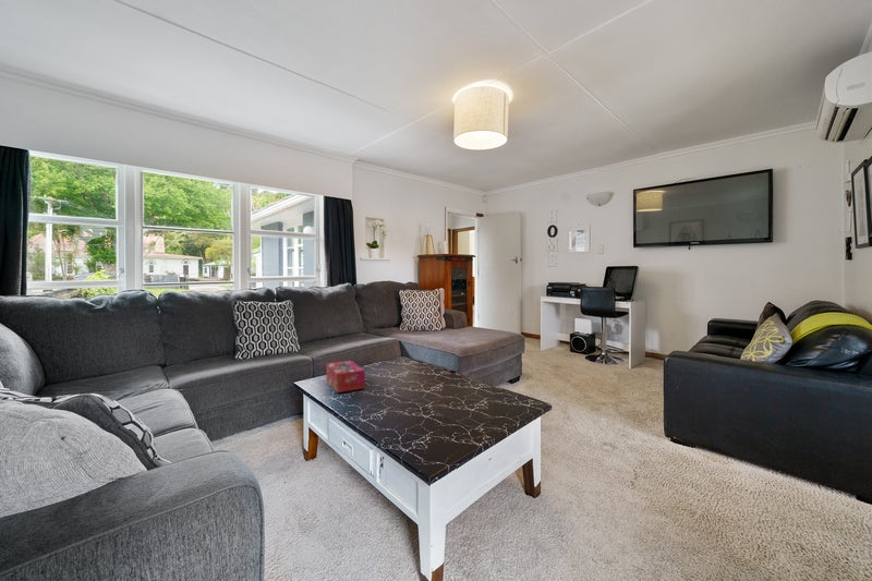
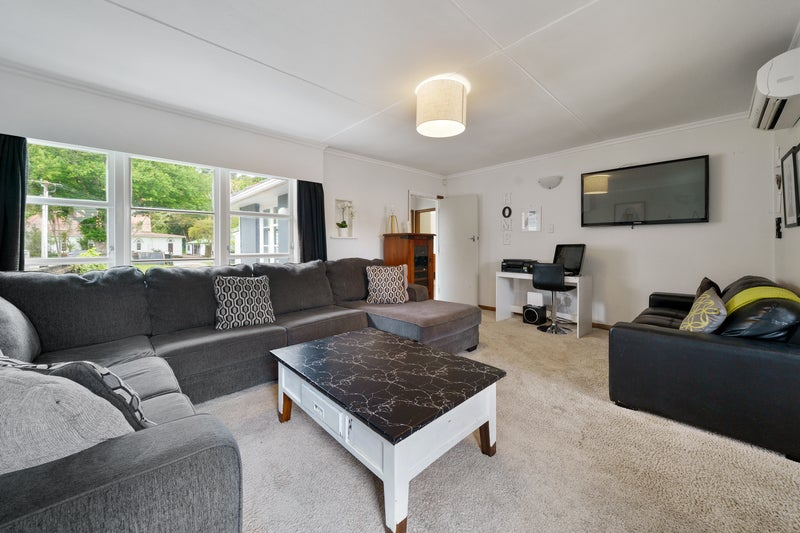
- tissue box (344, 375)
